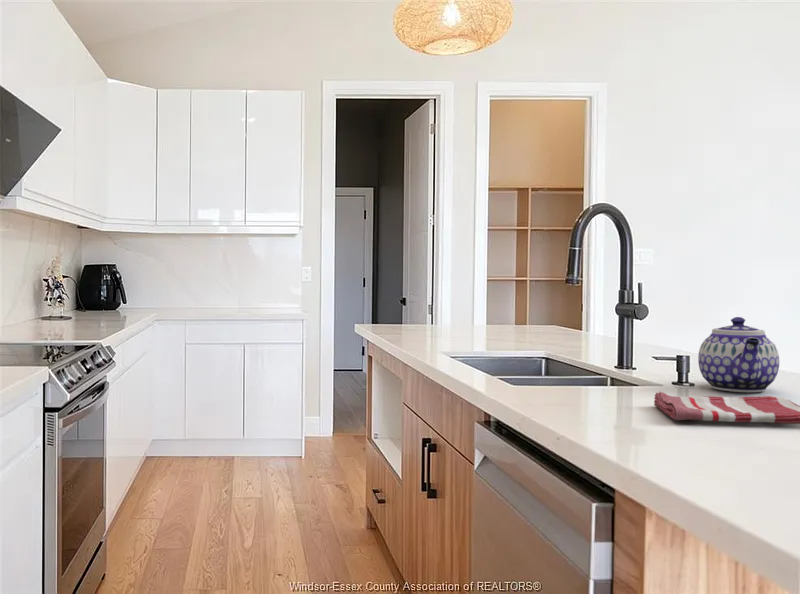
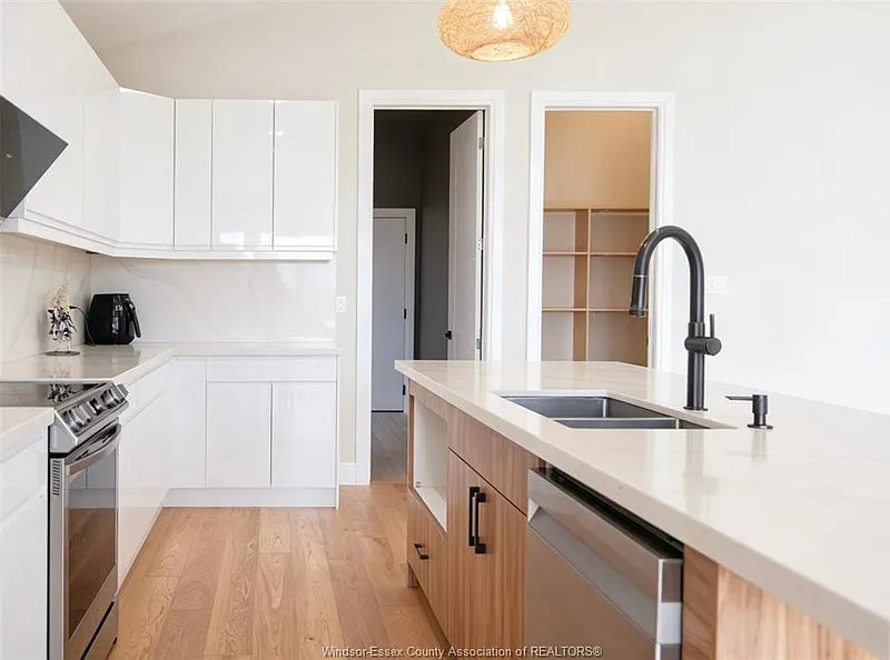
- dish towel (734, 407)
- teapot (738, 353)
